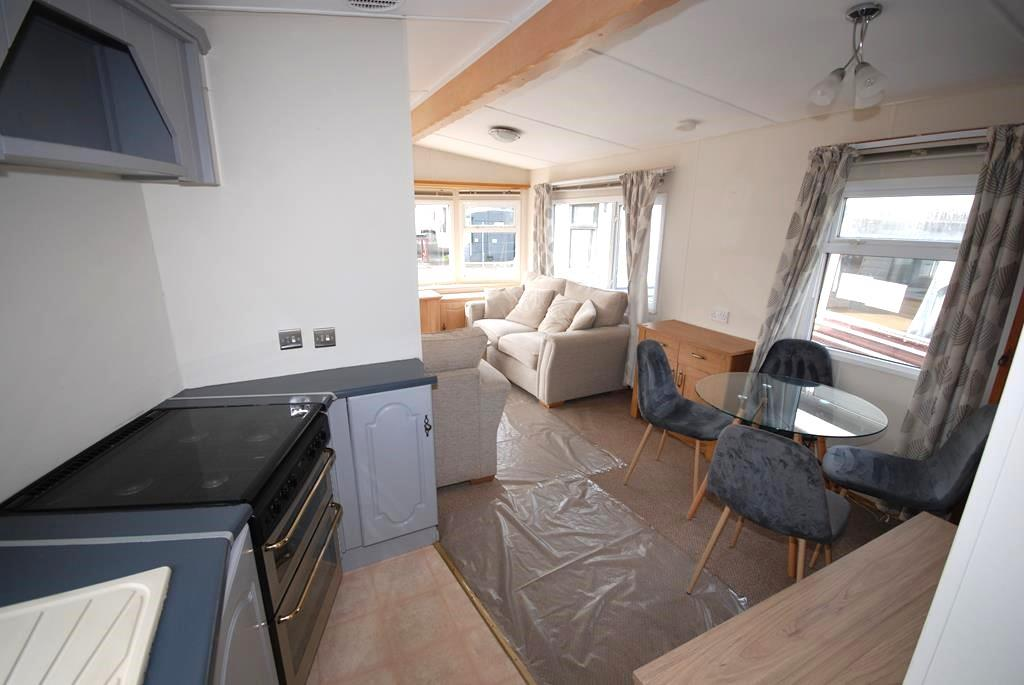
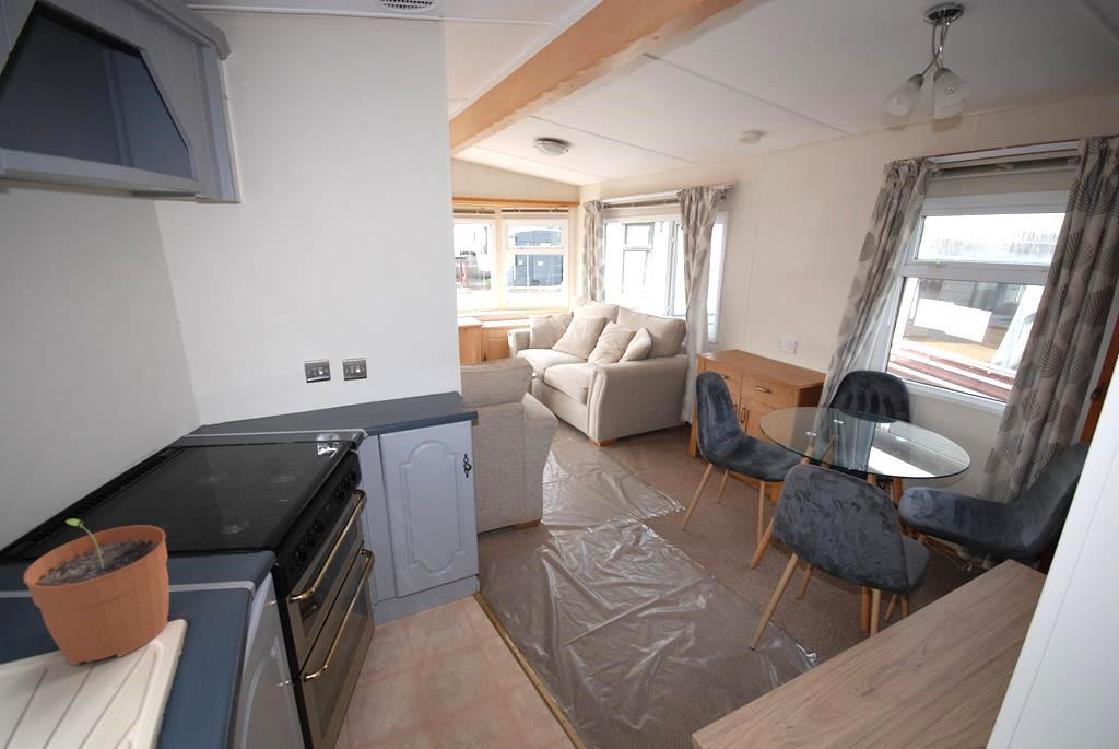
+ plant pot (104, 573)
